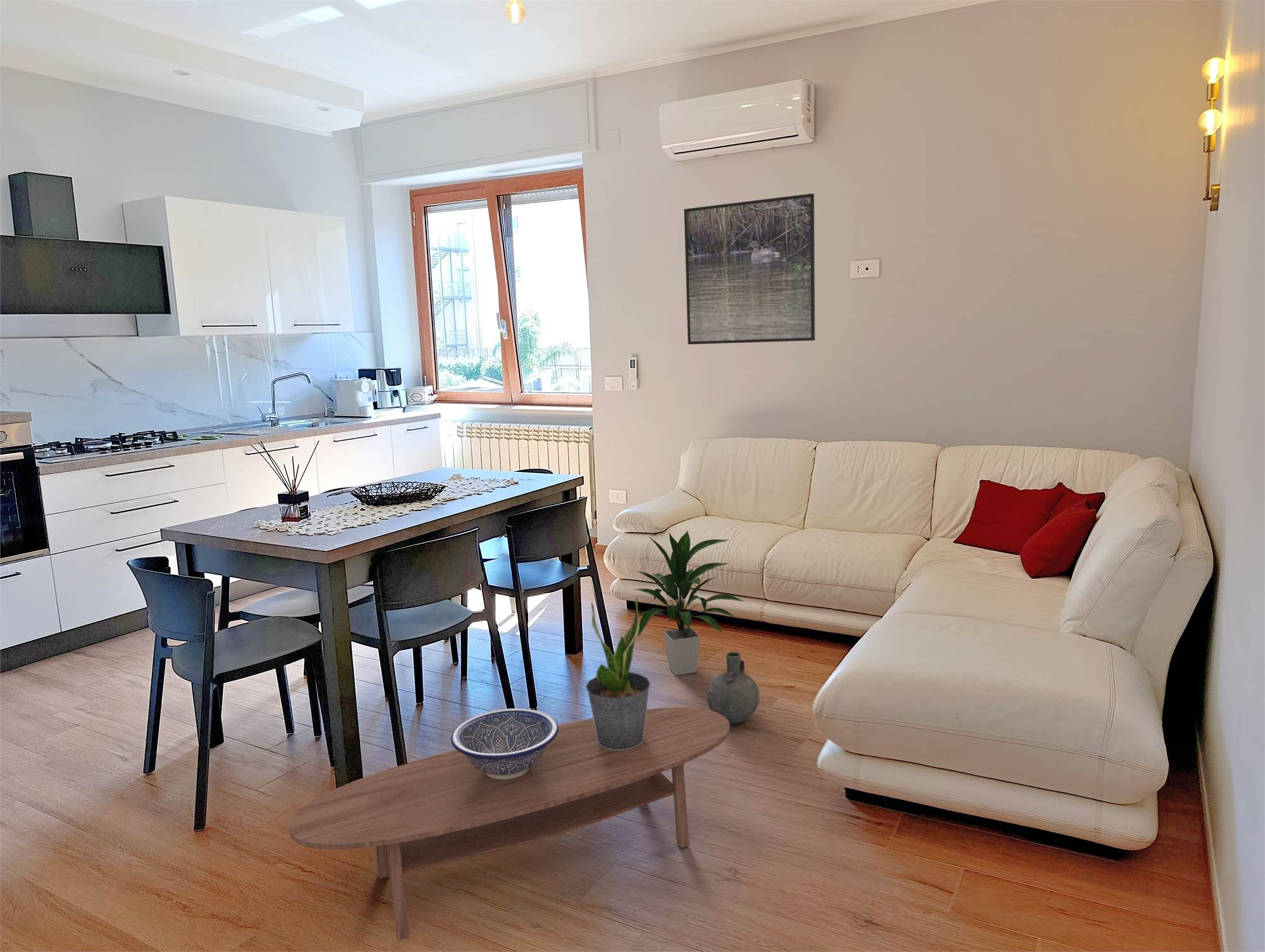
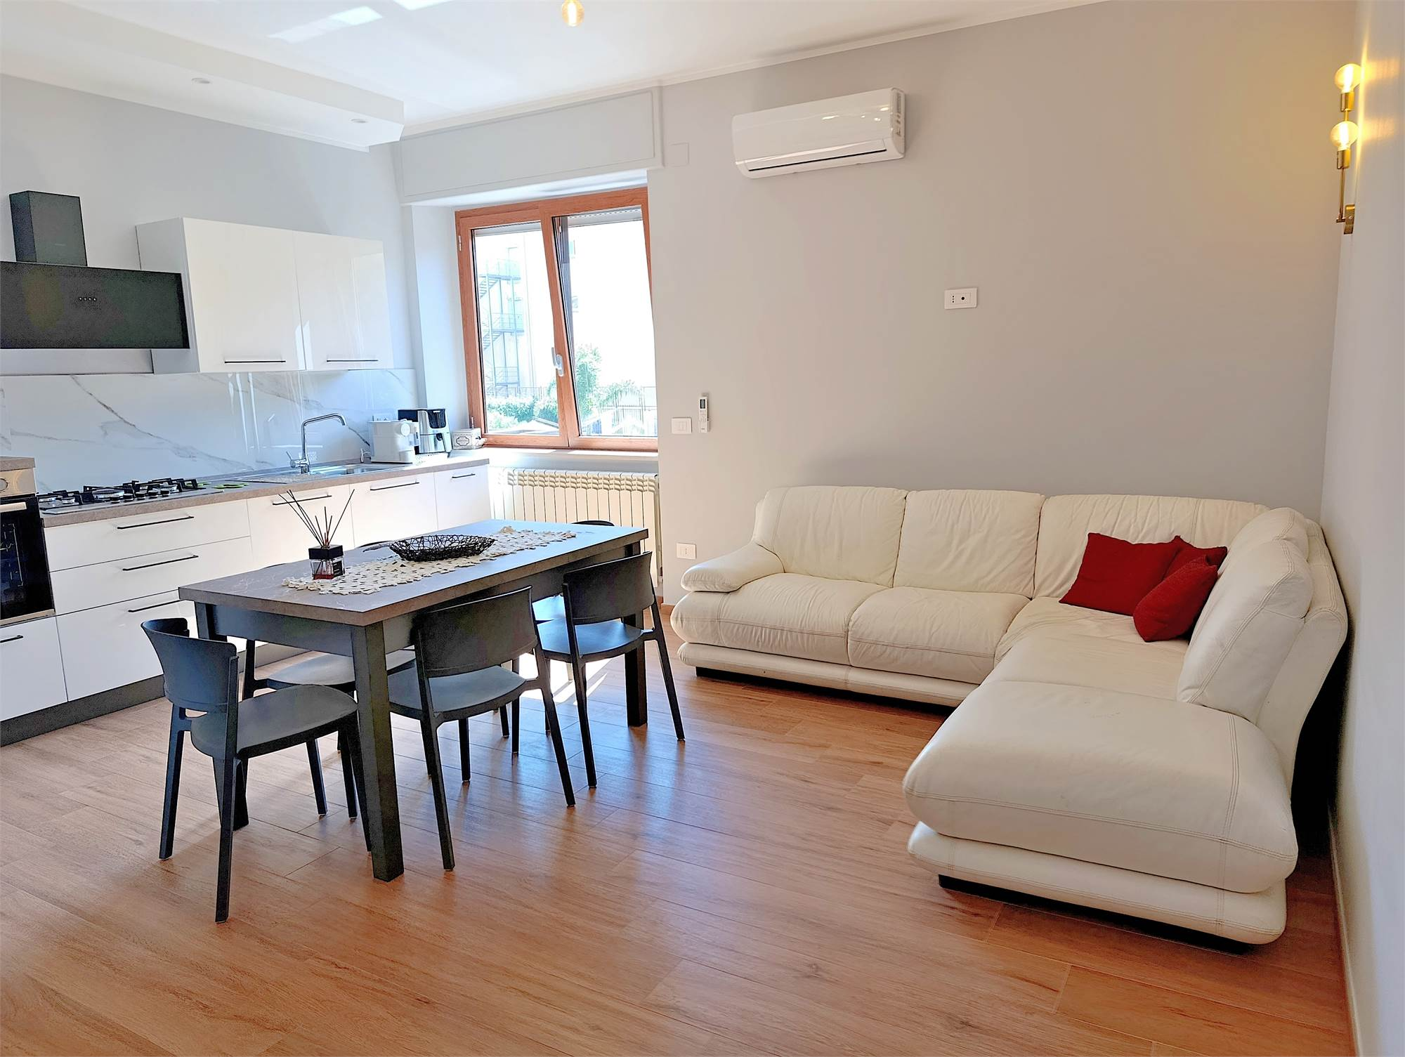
- potted plant (617, 671)
- indoor plant (682, 599)
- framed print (748, 273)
- coffee table (533, 813)
- decorative bowl (506, 749)
- ceramic jug (732, 686)
